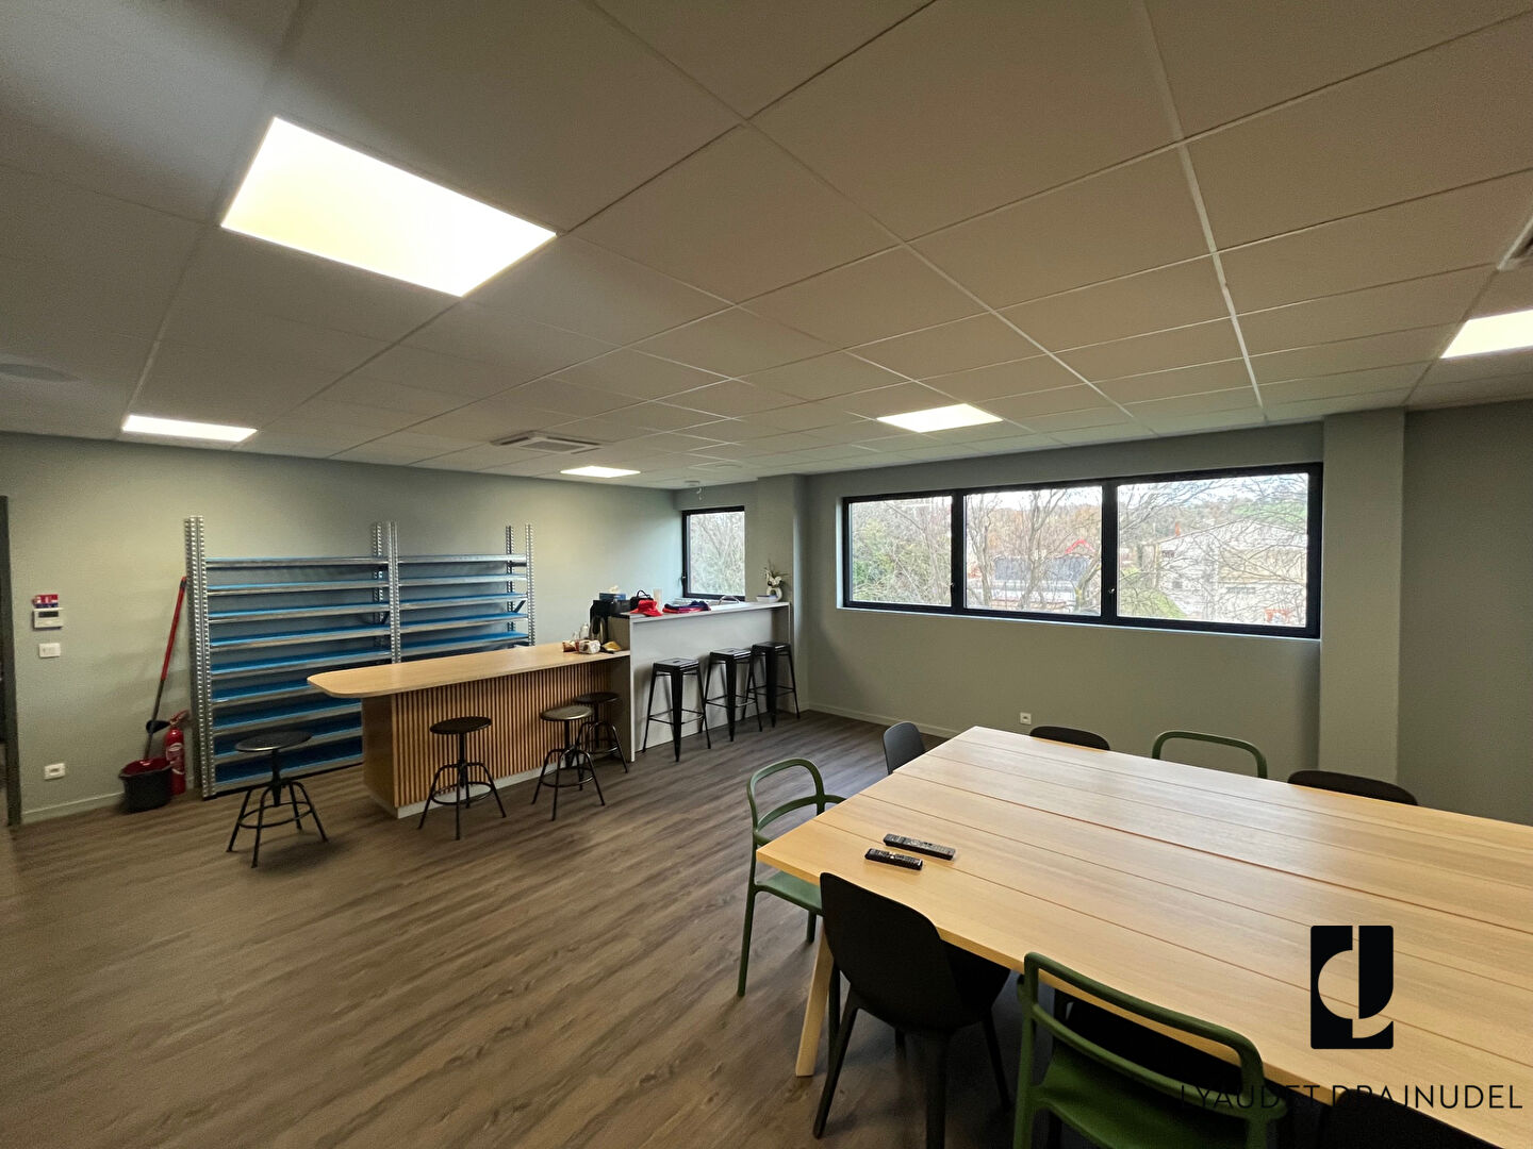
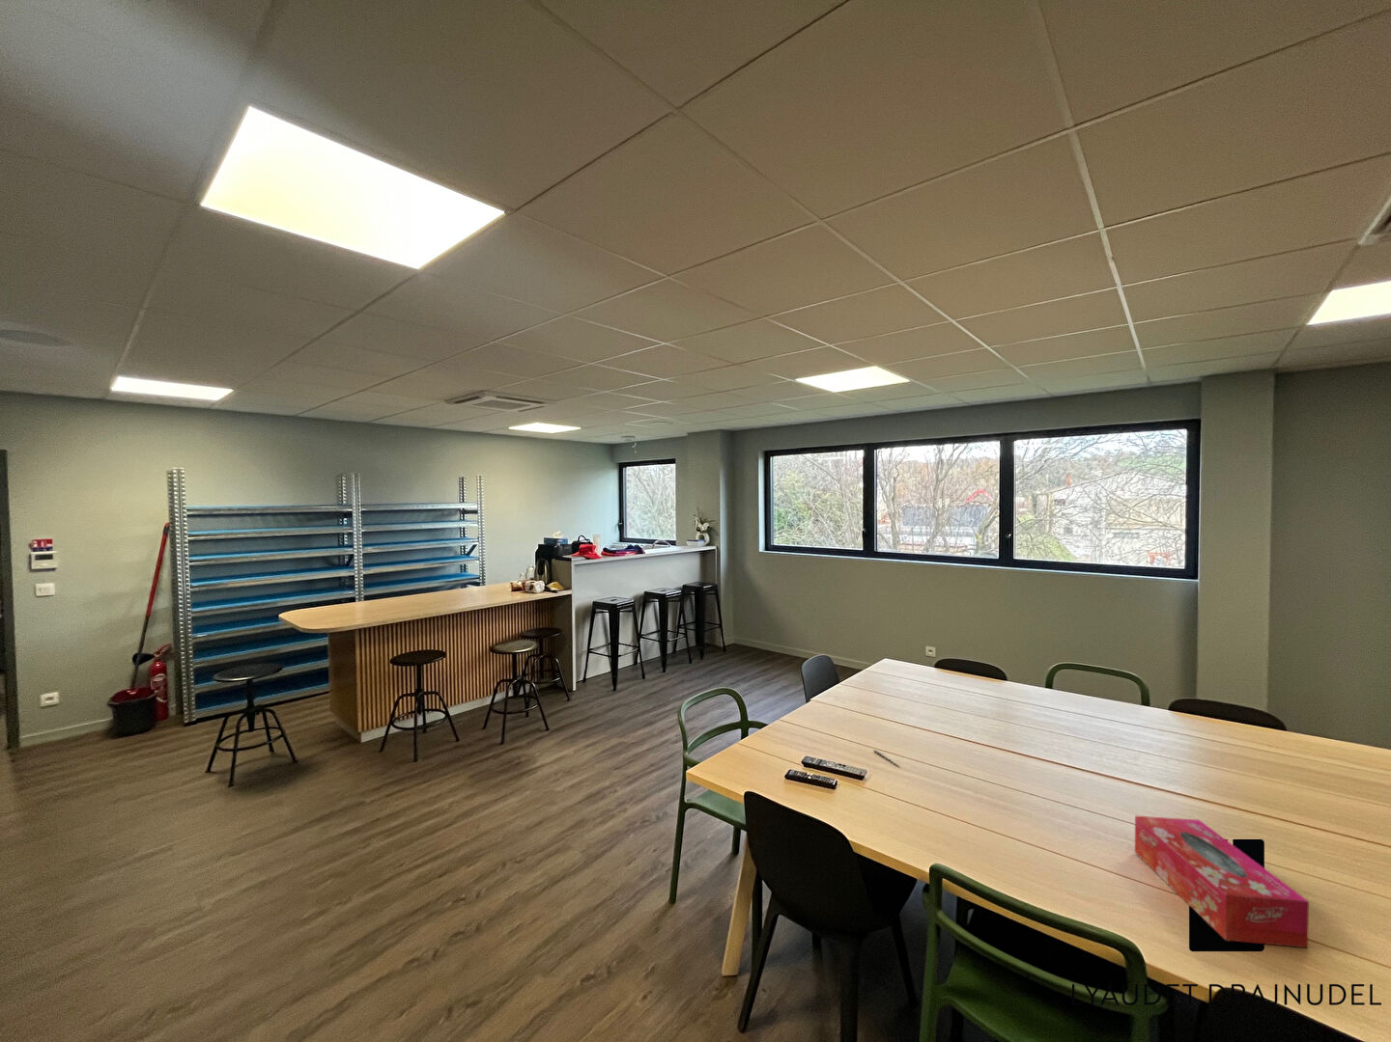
+ pen (887, 759)
+ tissue box (1210, 873)
